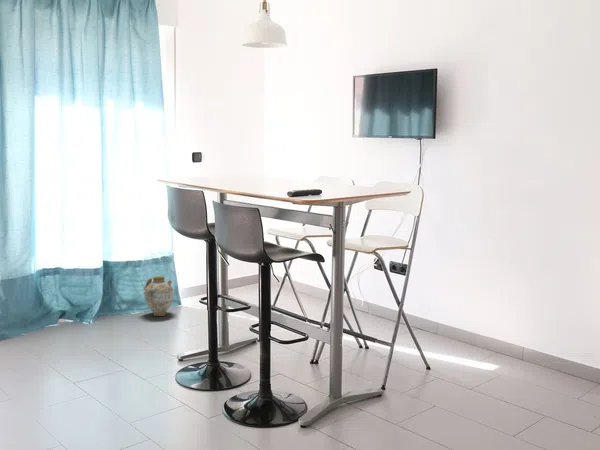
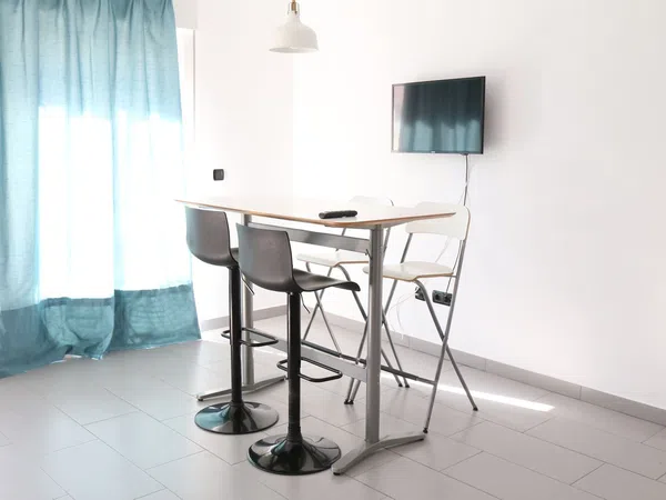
- ceramic jug (159, 295)
